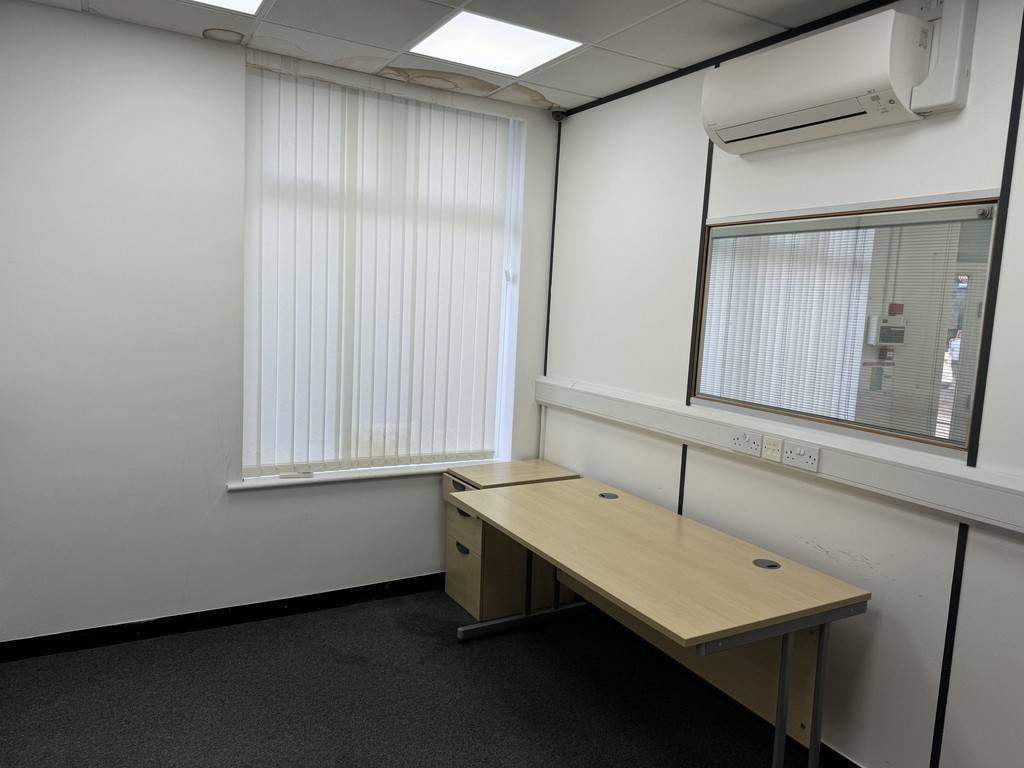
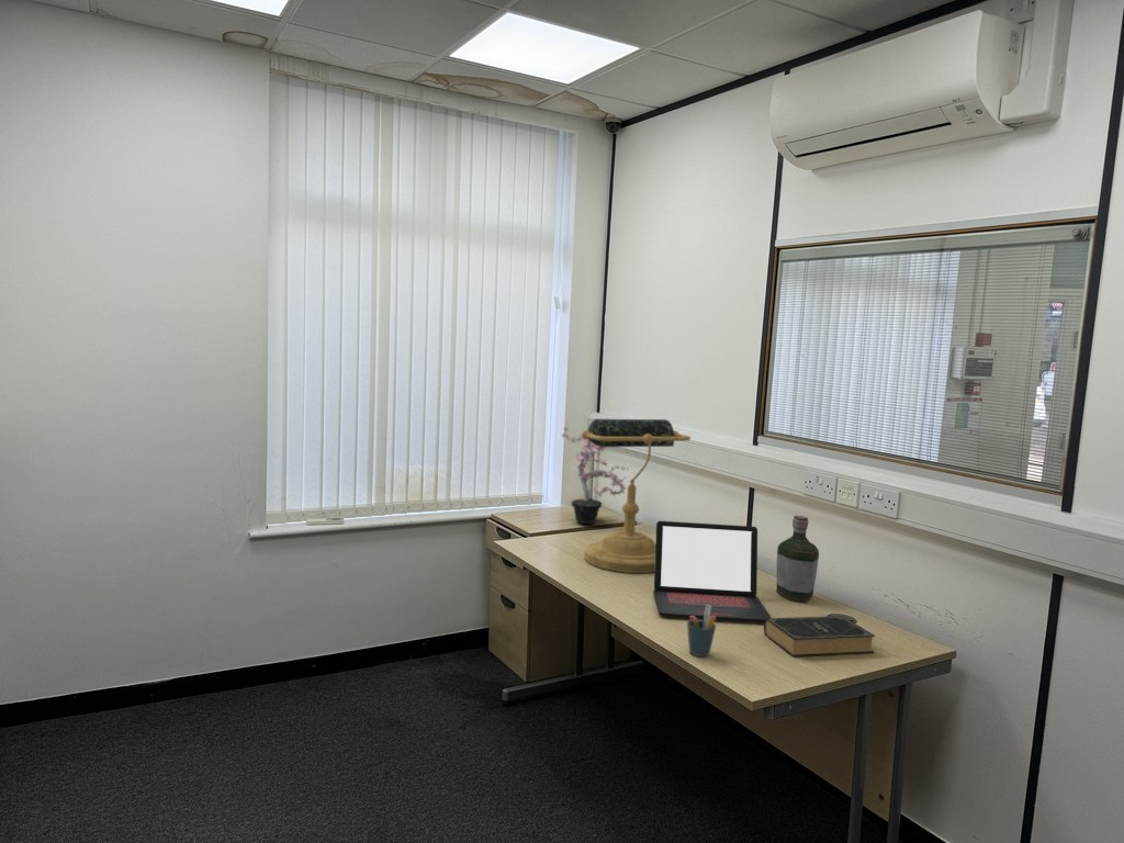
+ bottle (797, 557)
+ desk lamp (631, 491)
+ potted plant (595, 476)
+ pen holder (701, 630)
+ laptop (710, 569)
+ book (818, 634)
